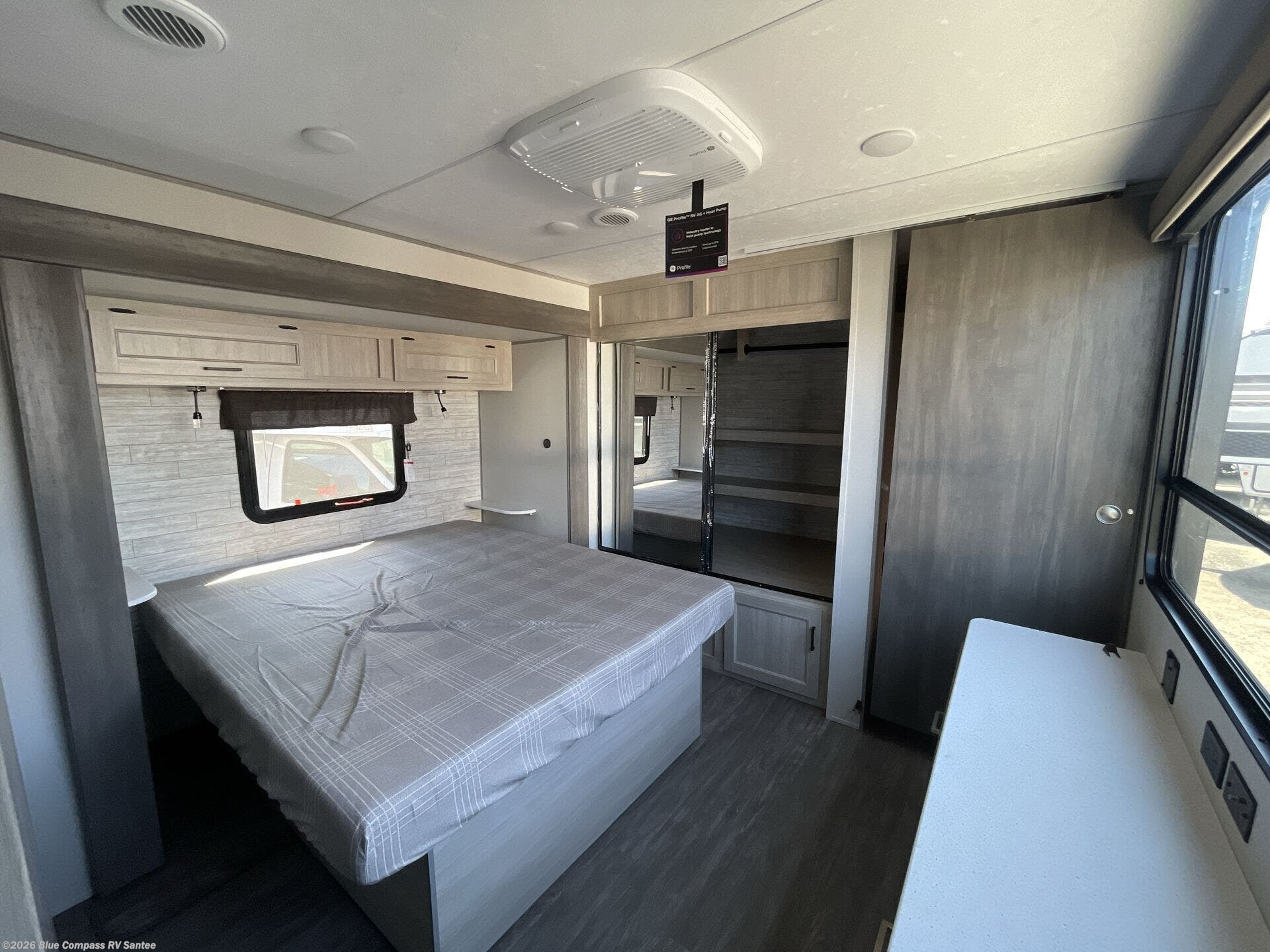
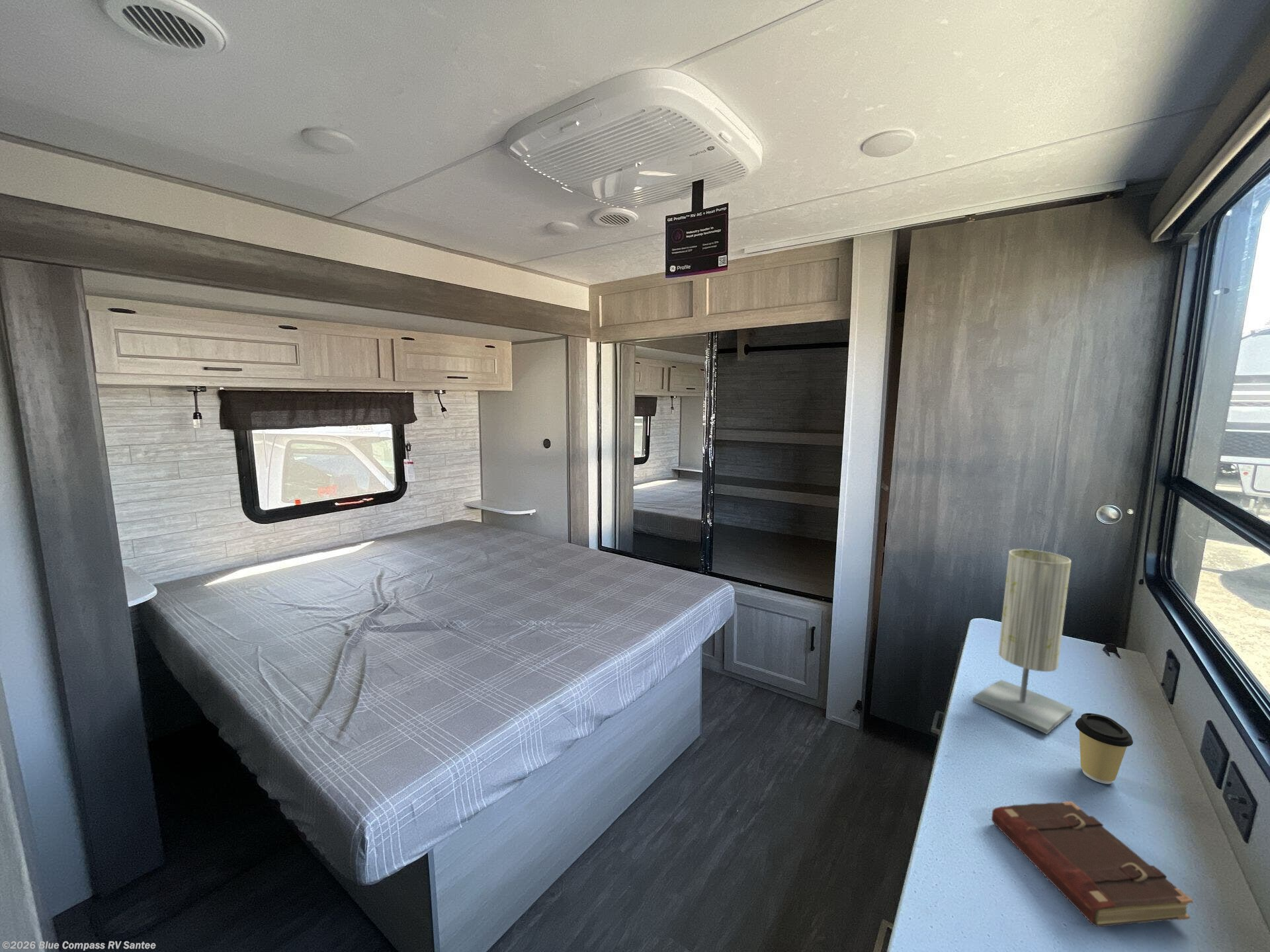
+ book (1081, 855)
+ table lamp (1030, 633)
+ coffee cup (1101, 750)
